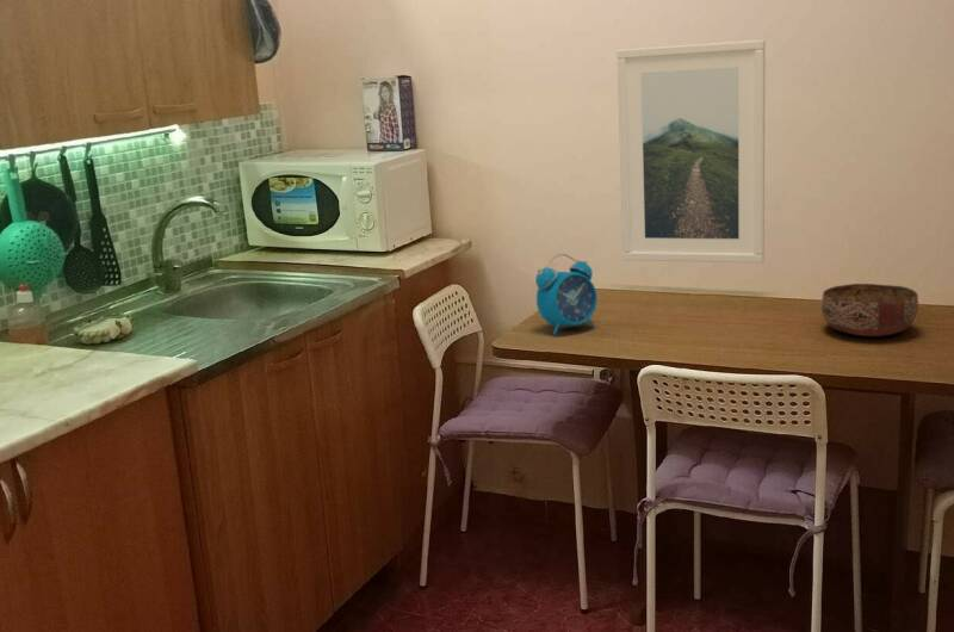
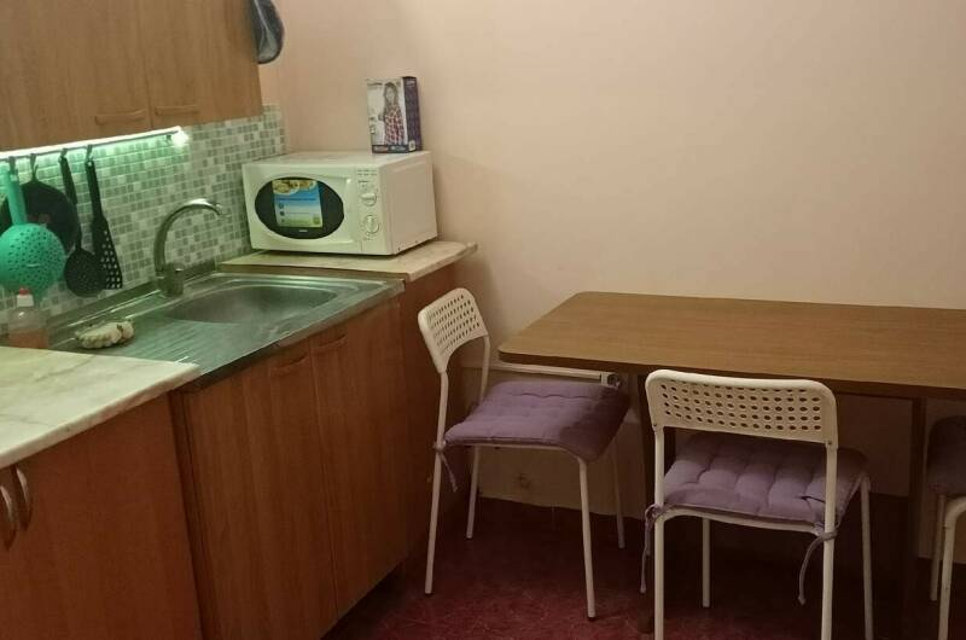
- bowl (869, 311)
- alarm clock (568, 292)
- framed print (689, 155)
